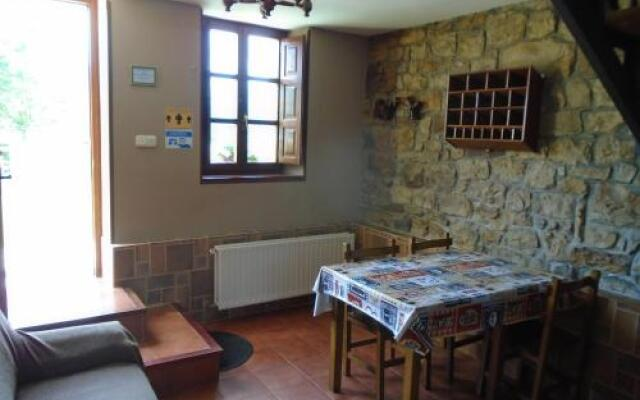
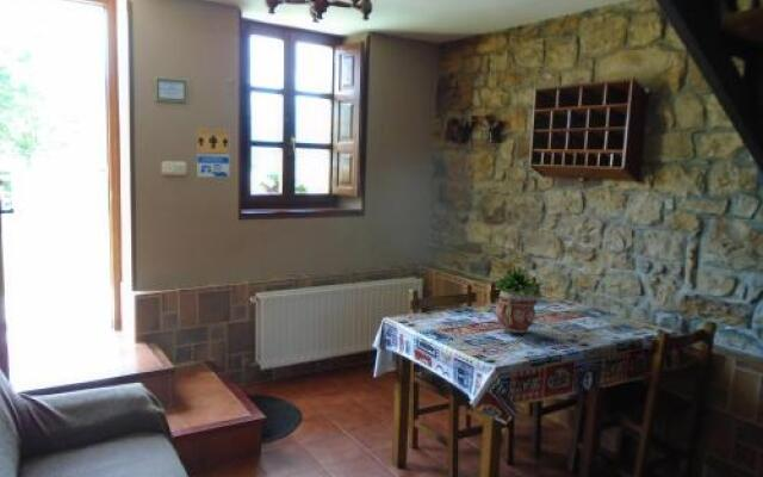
+ potted plant (517, 297)
